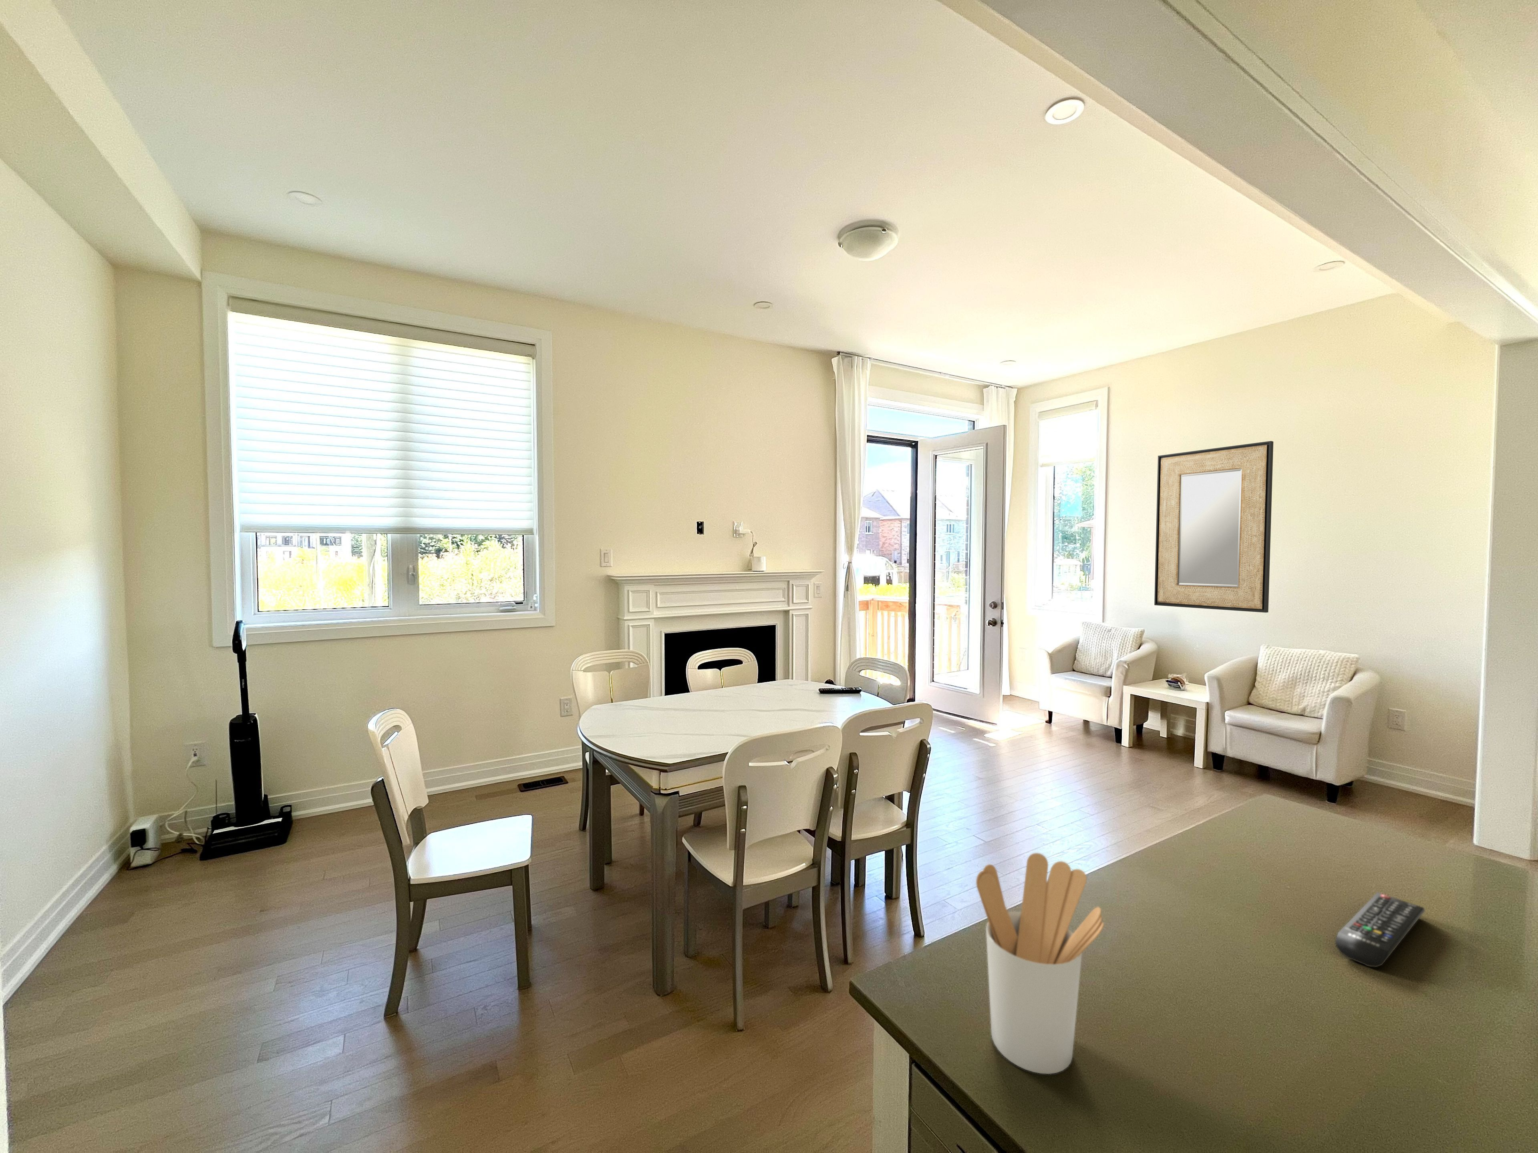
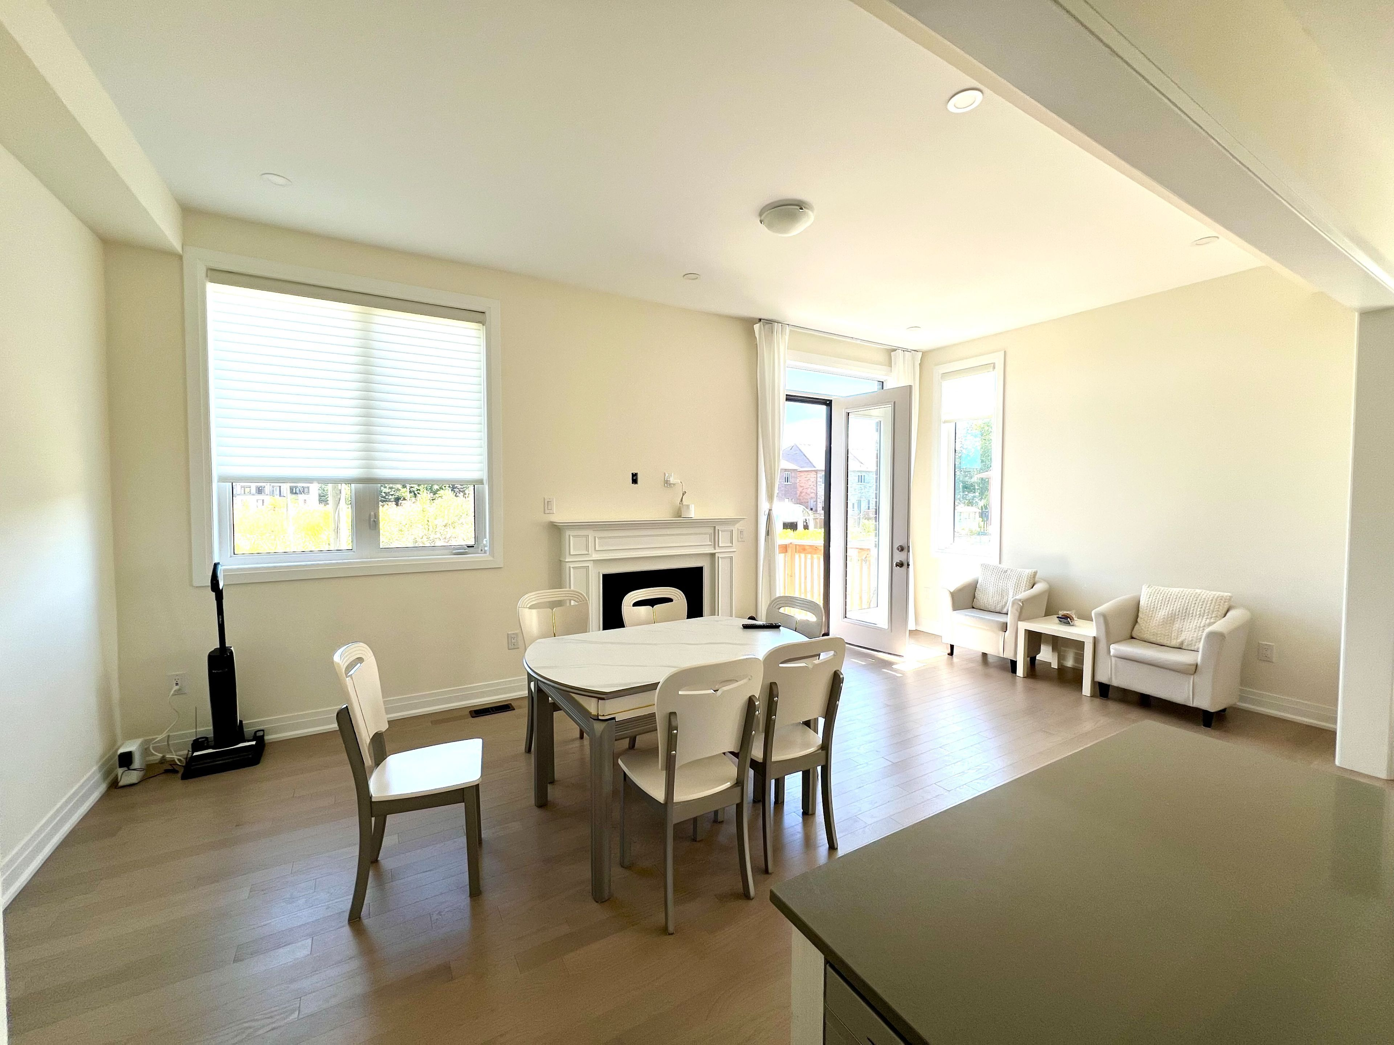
- home mirror (1210, 529)
- remote control (1382, 927)
- utensil holder (1039, 952)
